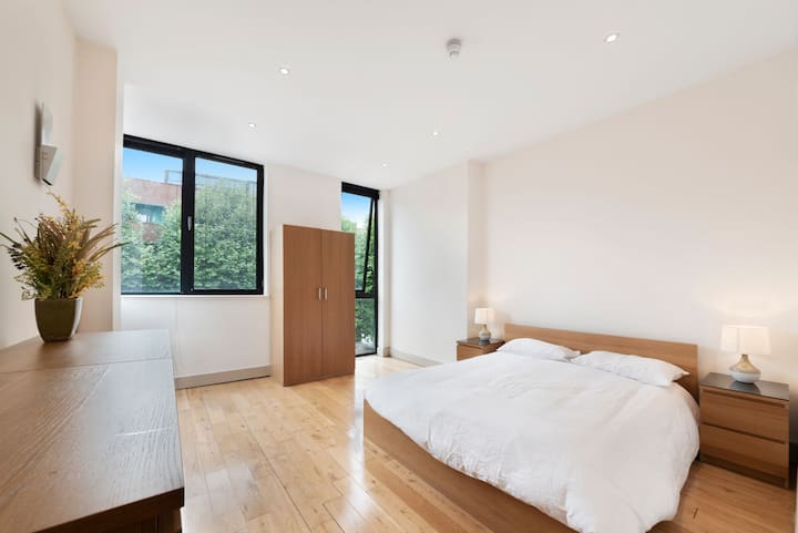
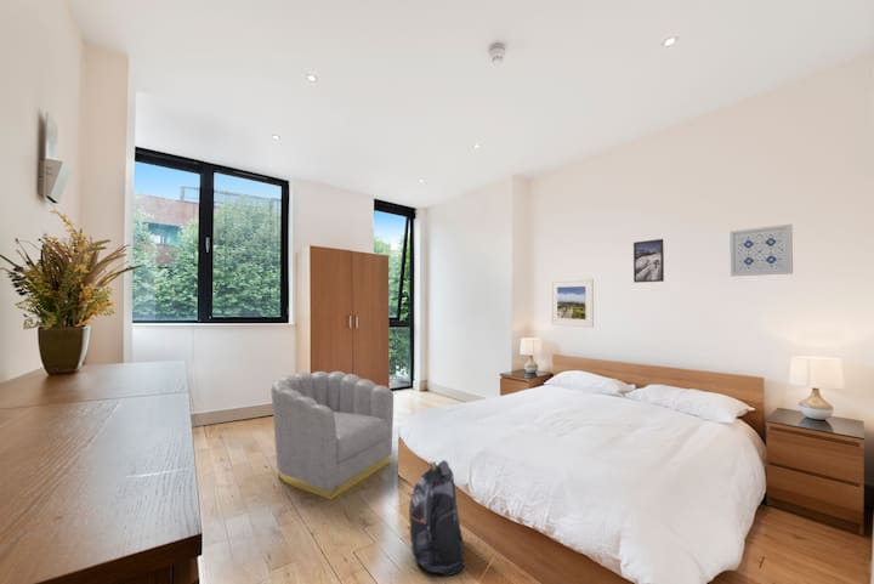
+ backpack (441, 509)
+ wall art (760, 251)
+ armchair (325, 423)
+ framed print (648, 261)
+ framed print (571, 302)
